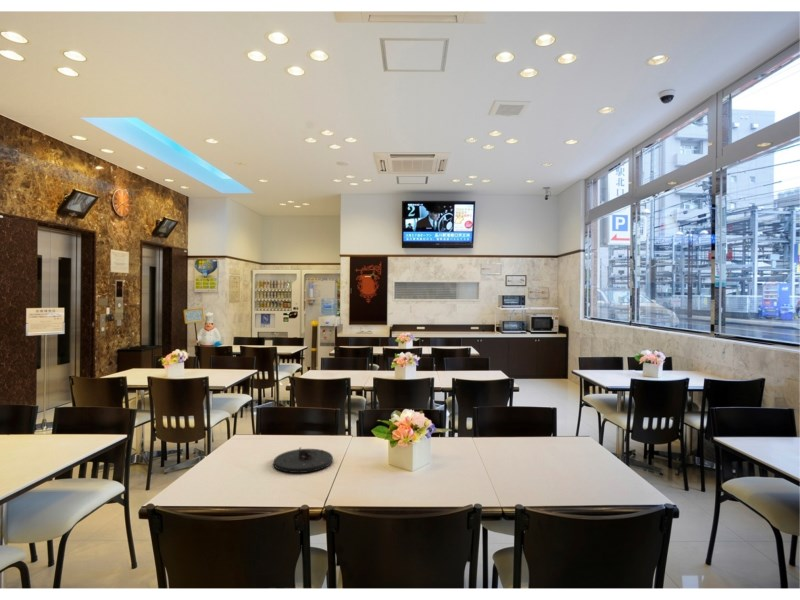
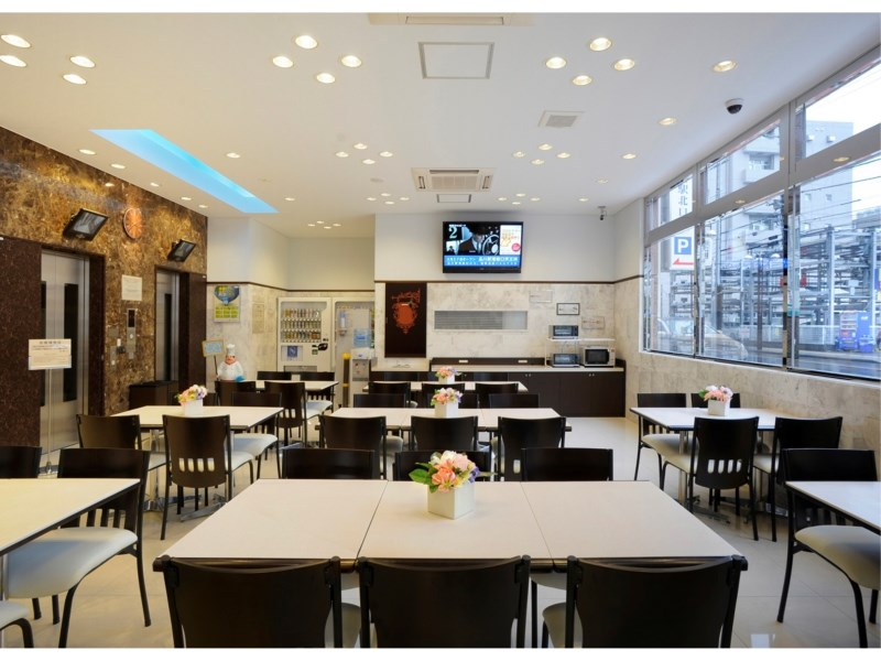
- plate (303, 455)
